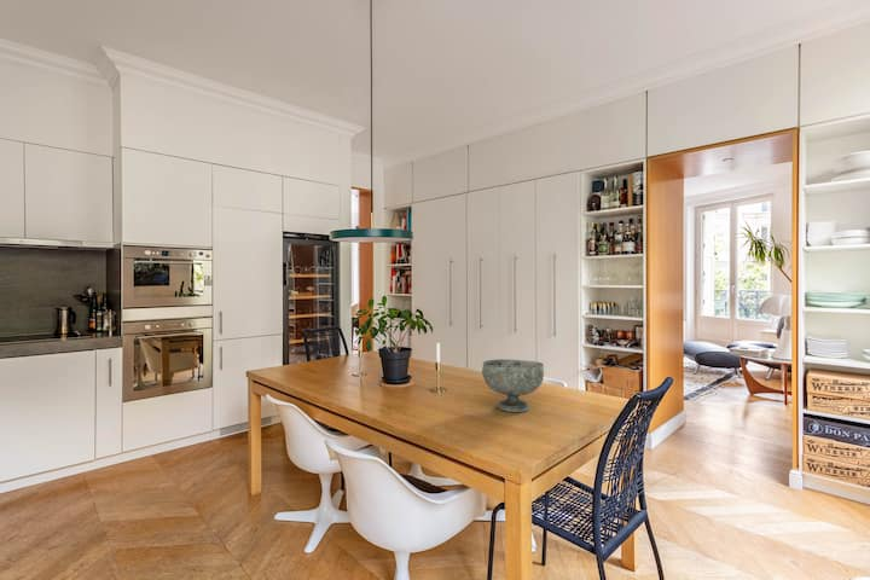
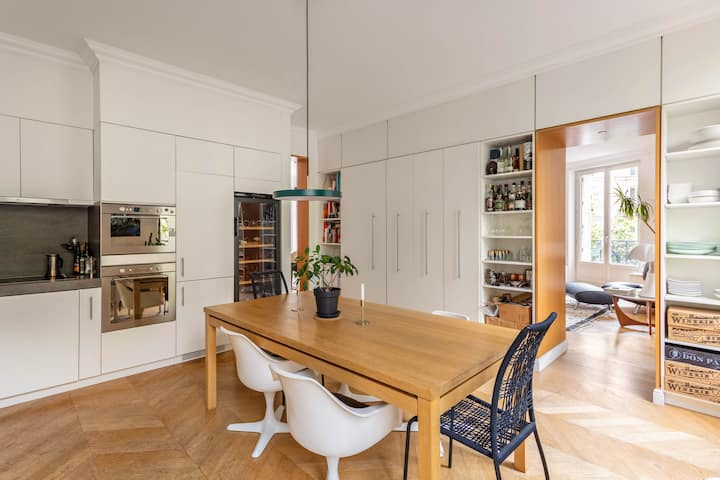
- decorative bowl (512, 384)
